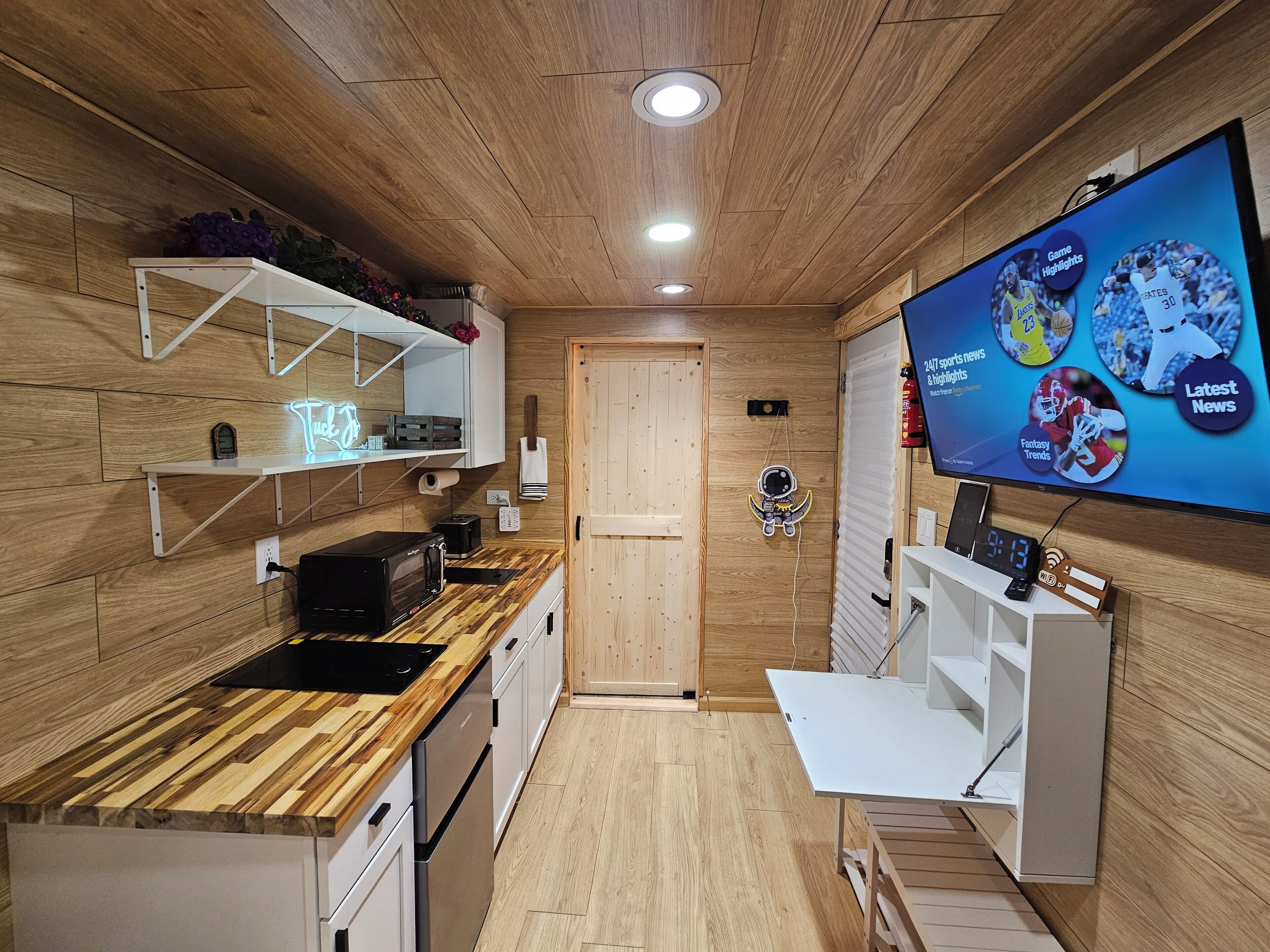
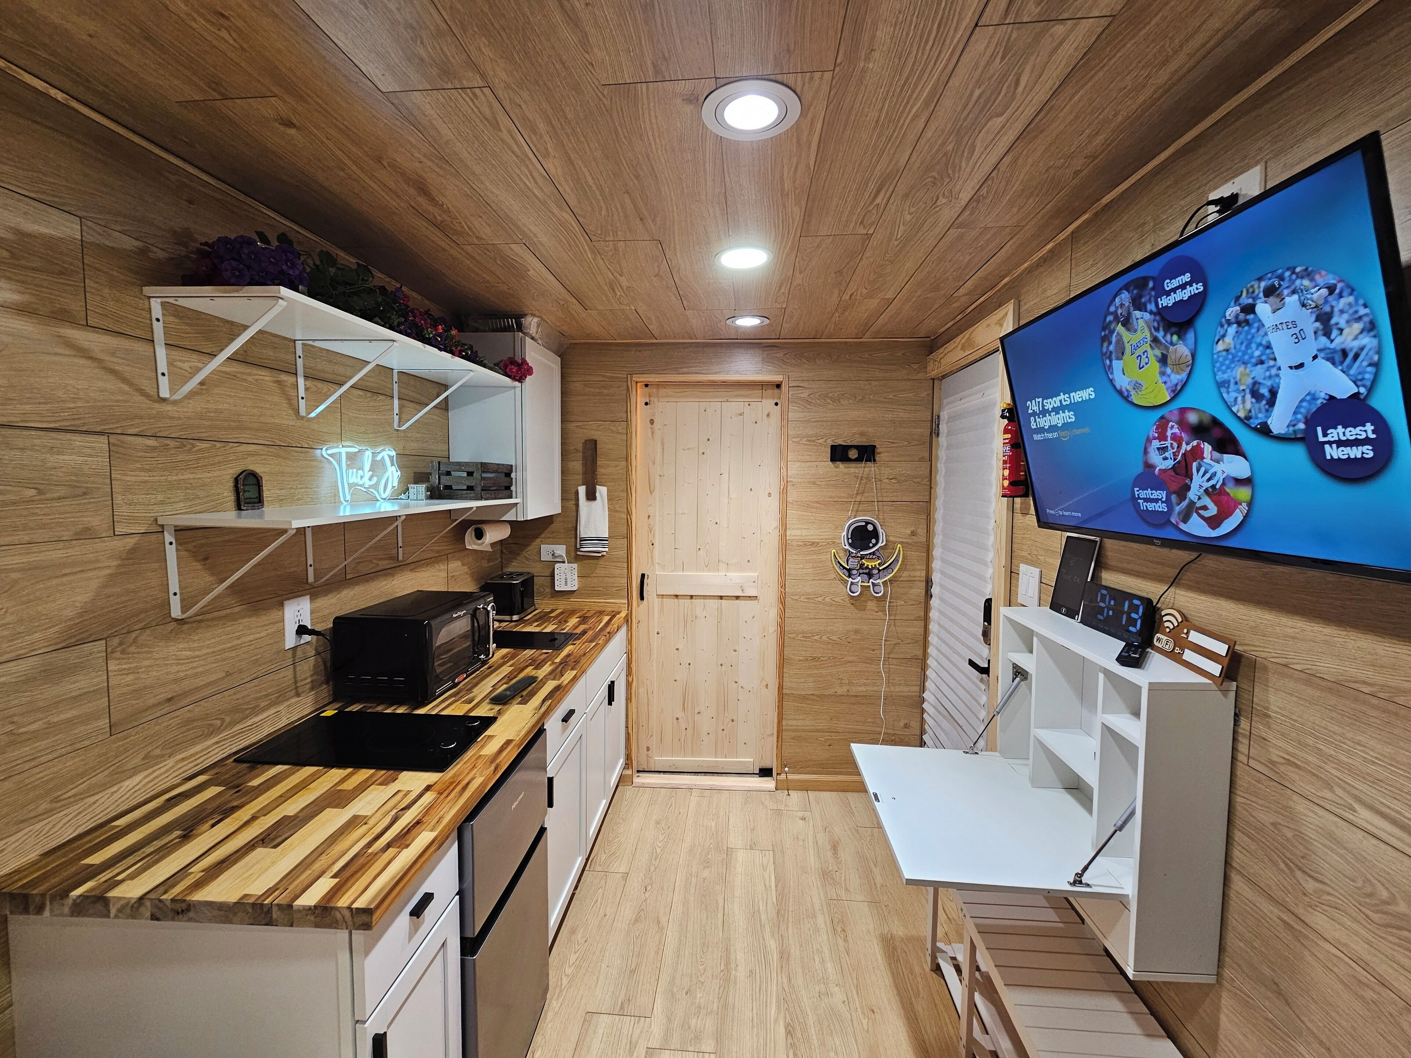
+ remote control (516, 688)
